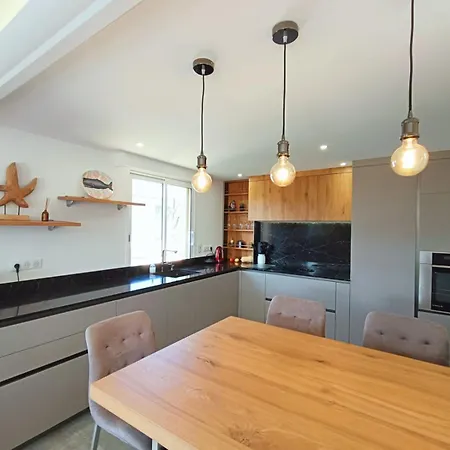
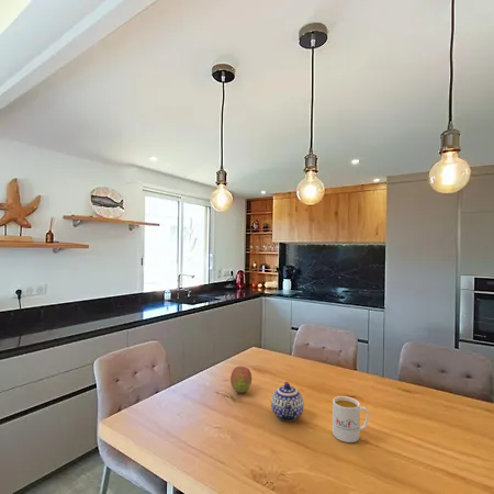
+ teapot (287, 400)
+ fruit (240, 379)
+ mug (350, 418)
